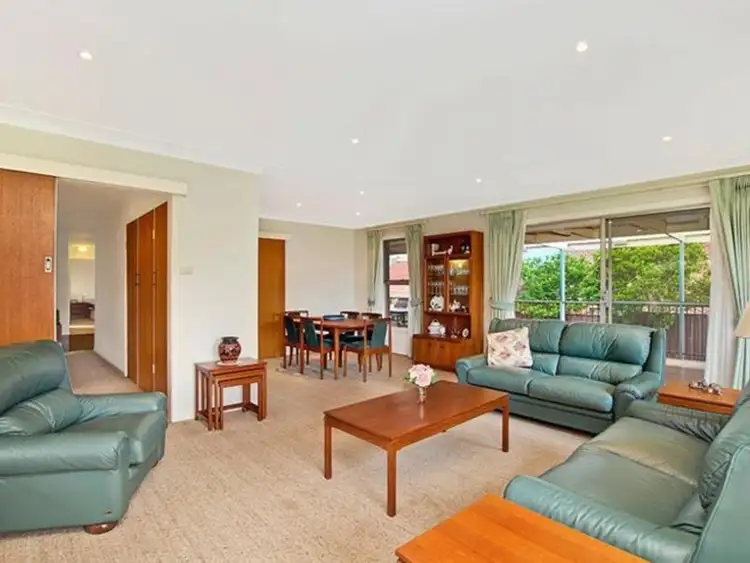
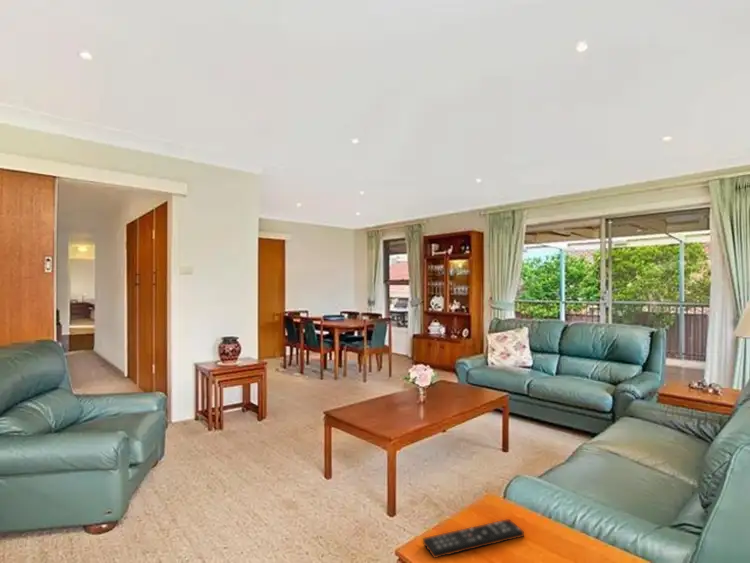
+ remote control (474, 536)
